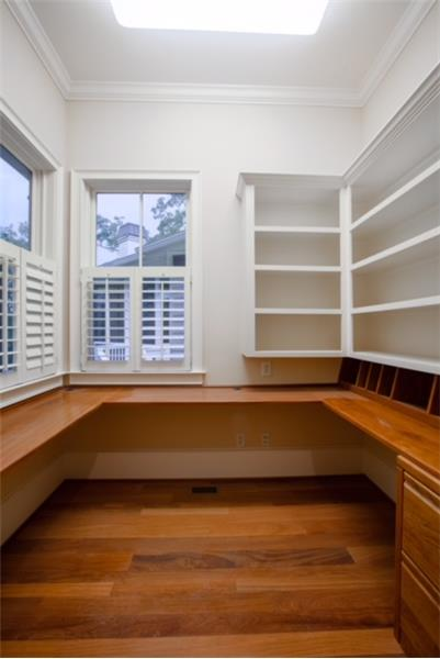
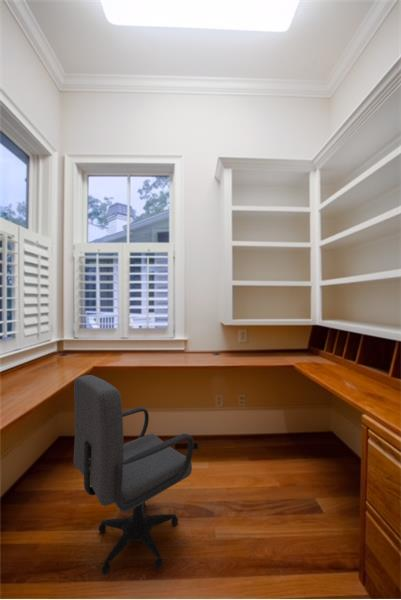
+ office chair (135, 456)
